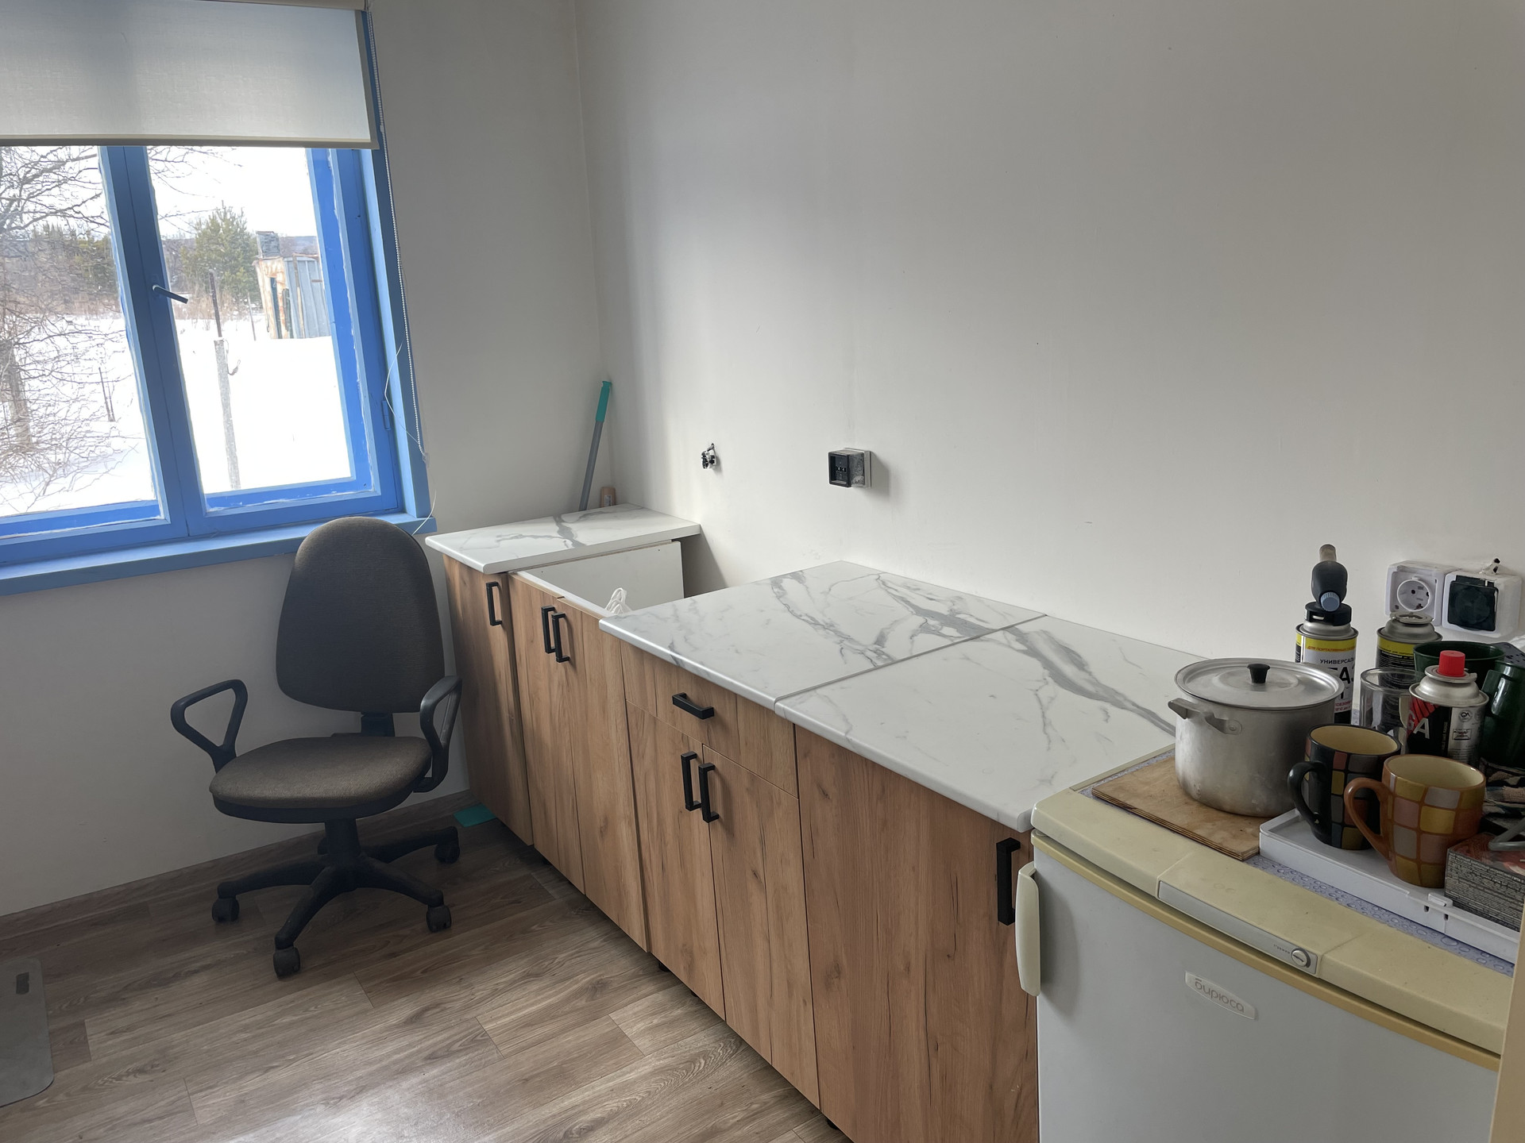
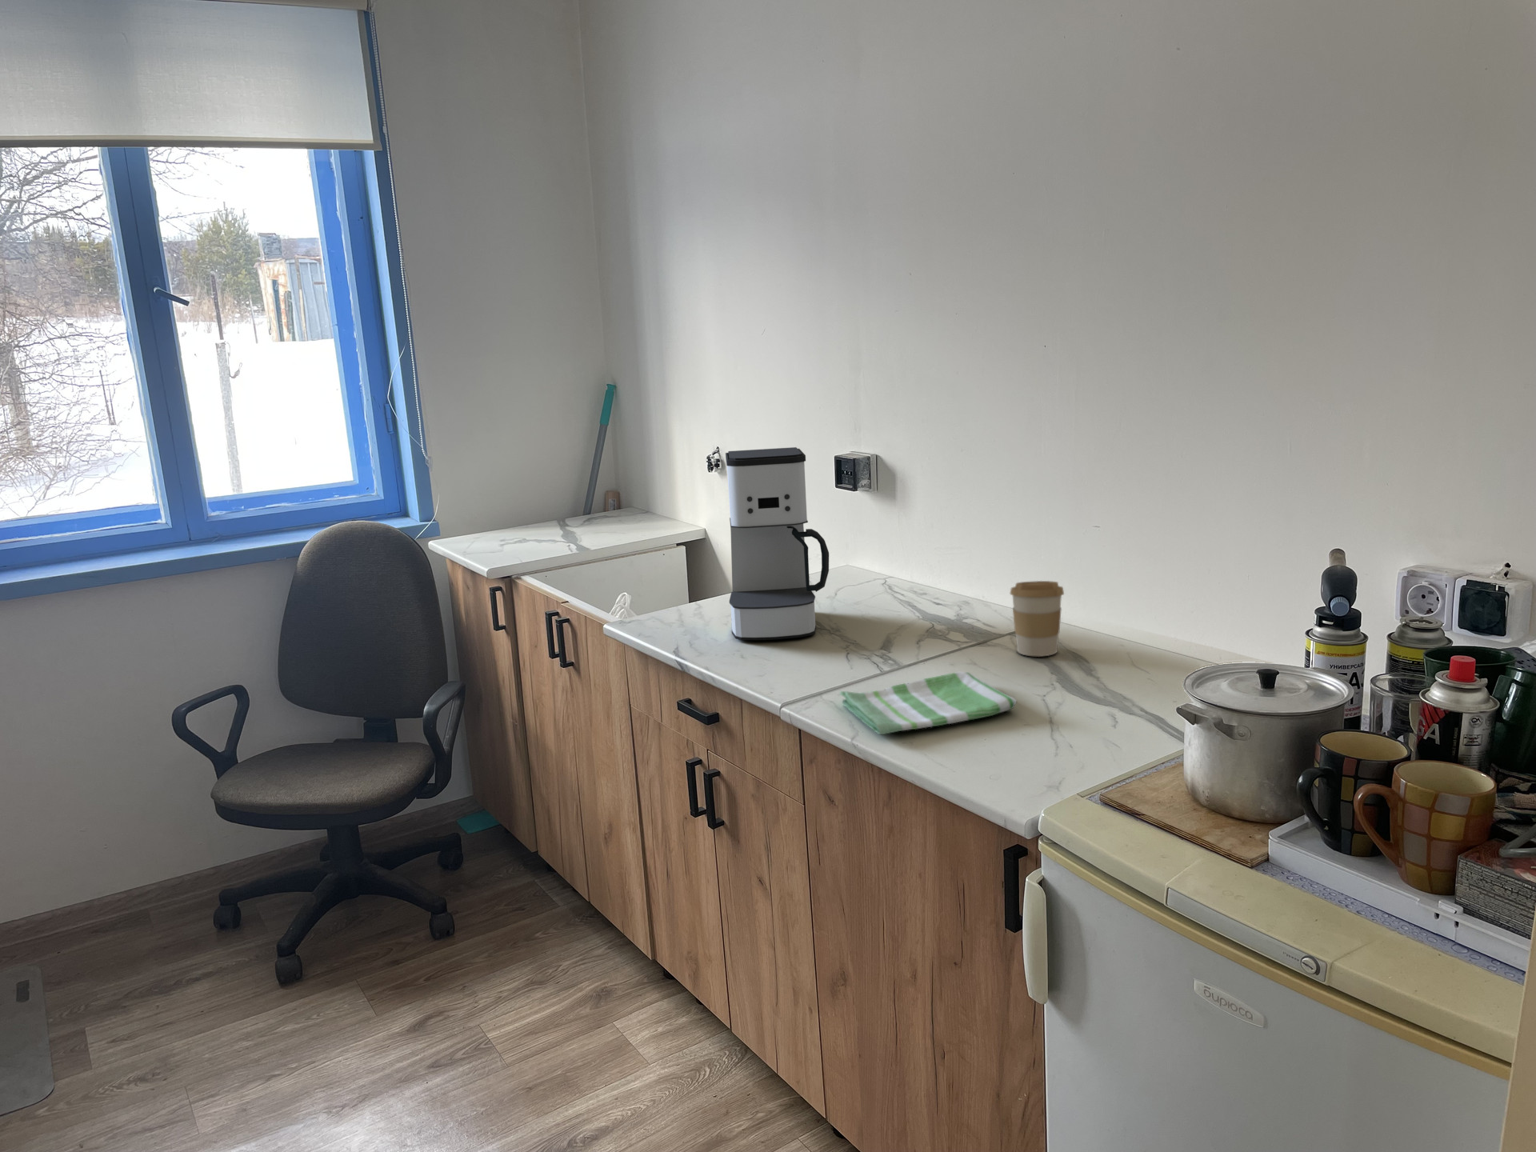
+ coffee maker (776, 541)
+ dish towel (926, 699)
+ coffee cup (1036, 615)
